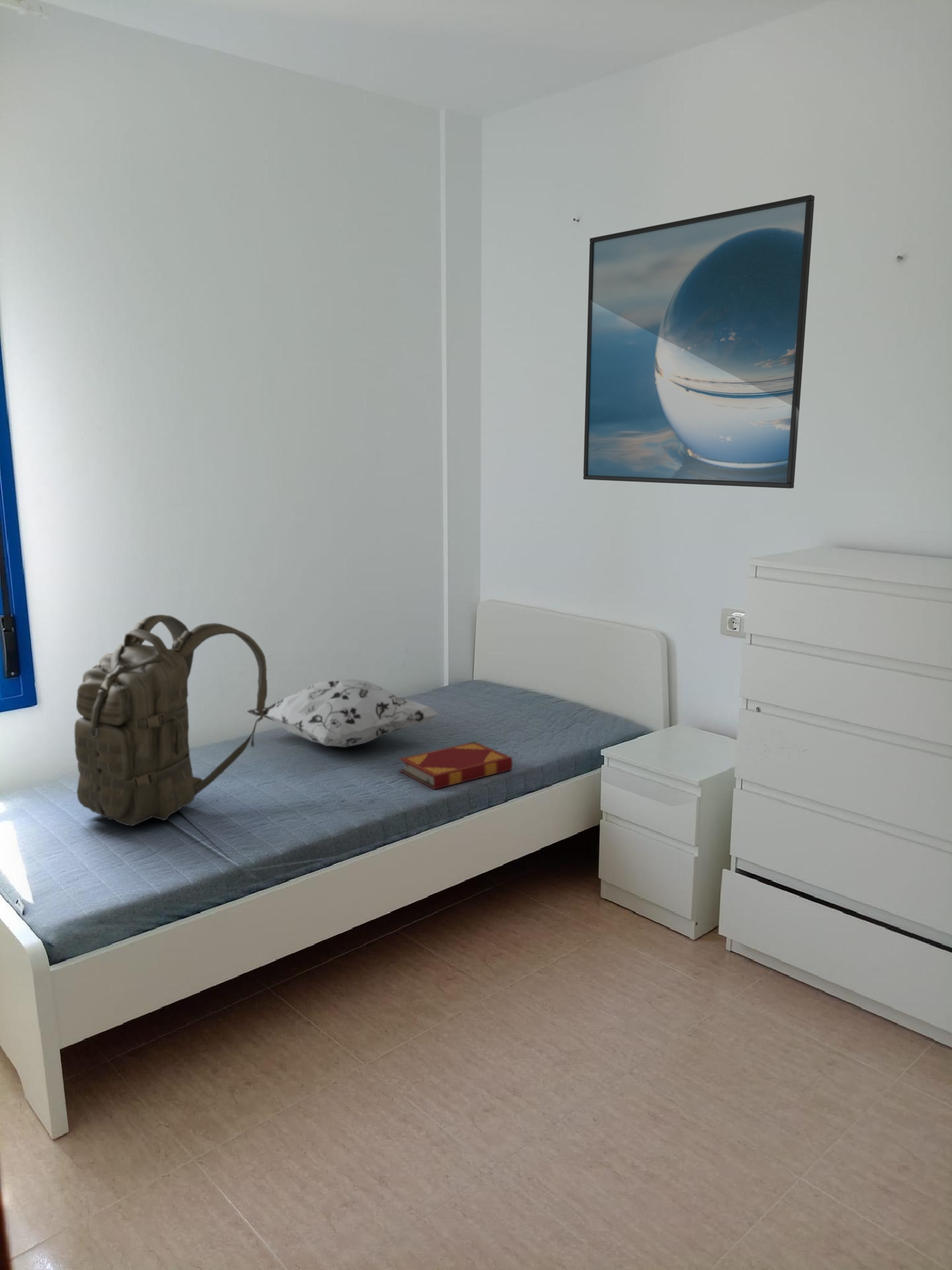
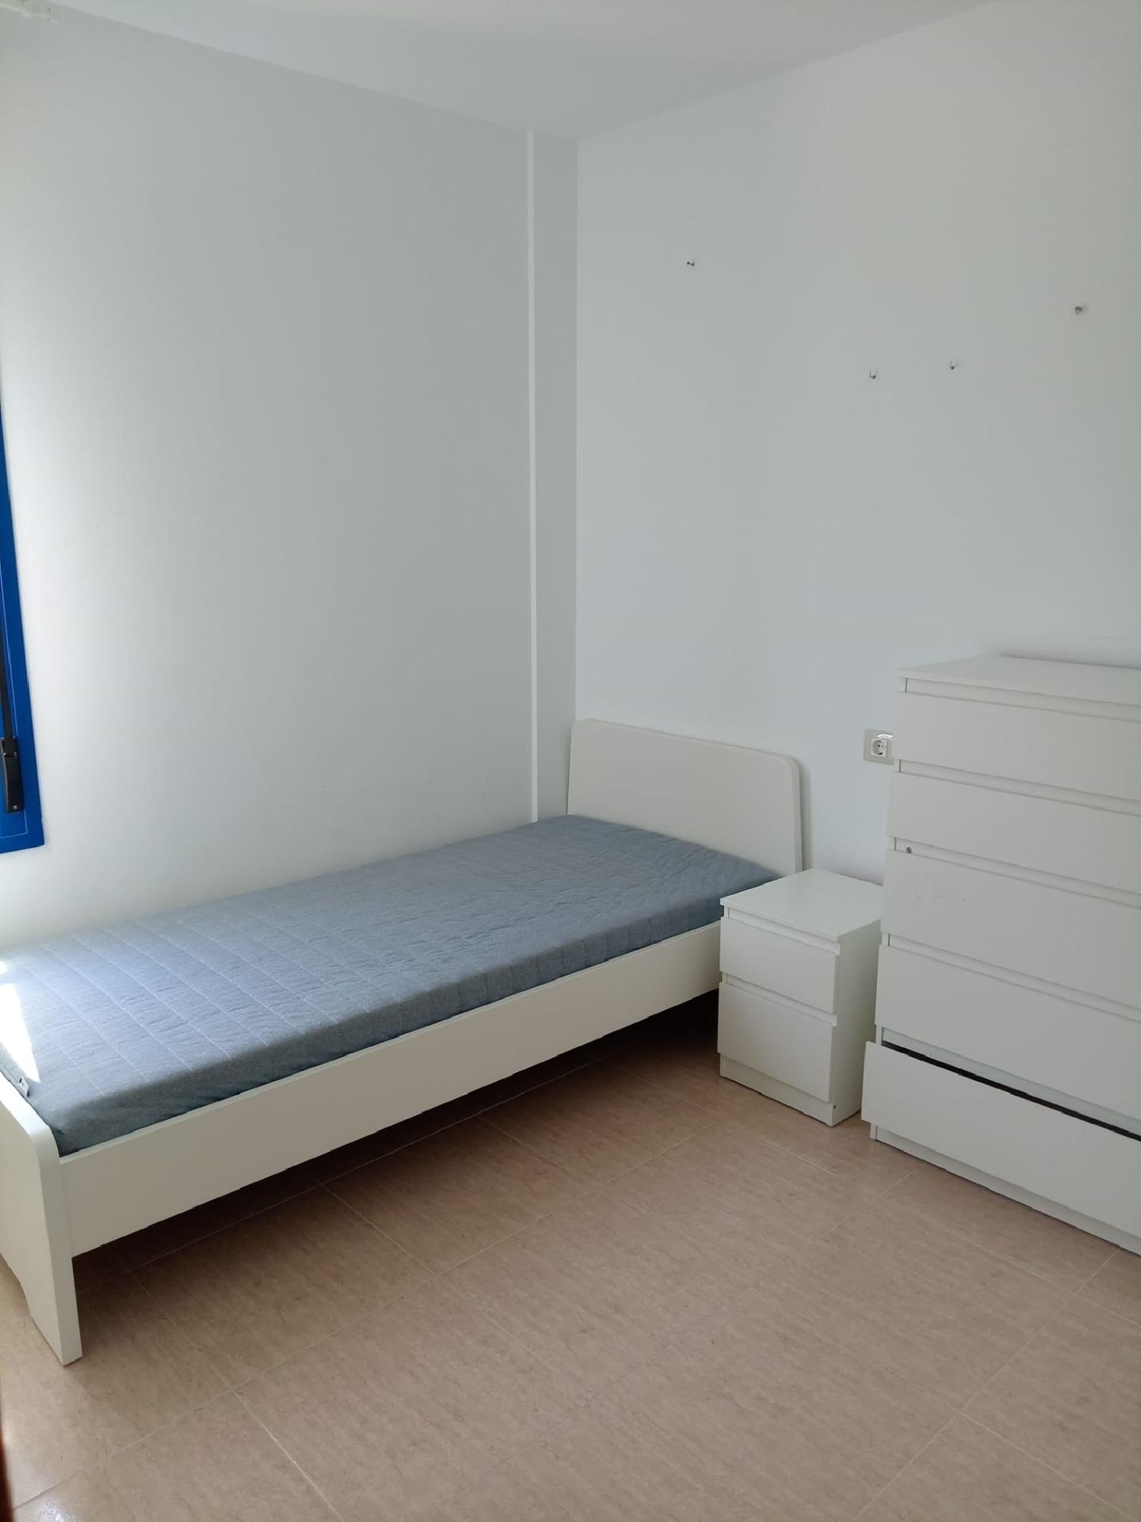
- backpack (163, 715)
- decorative pillow (342, 712)
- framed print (685, 354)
- hardback book (456, 764)
